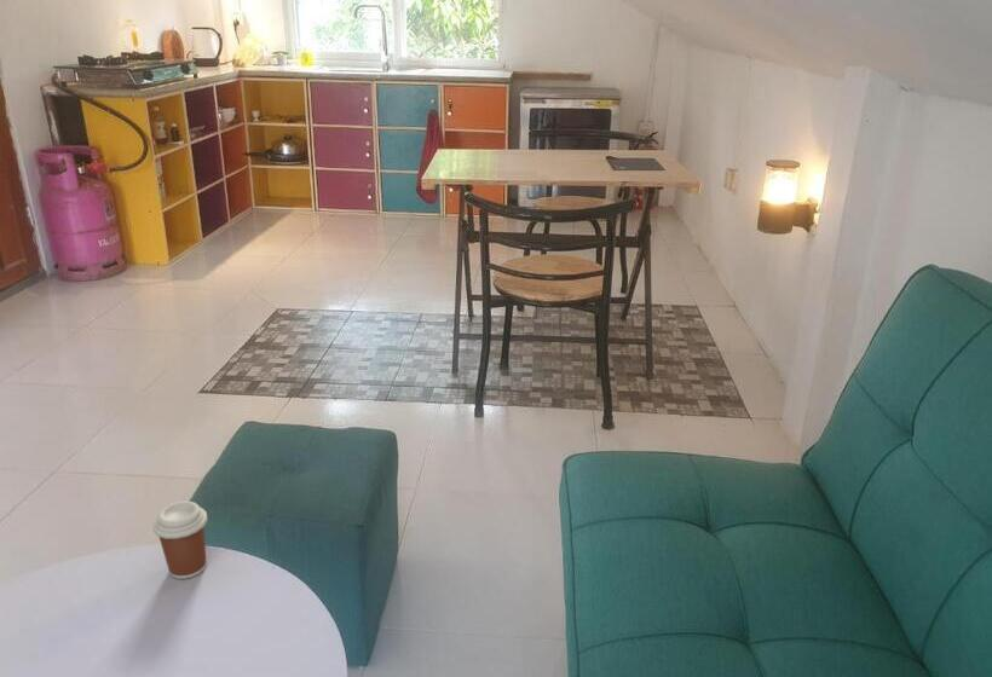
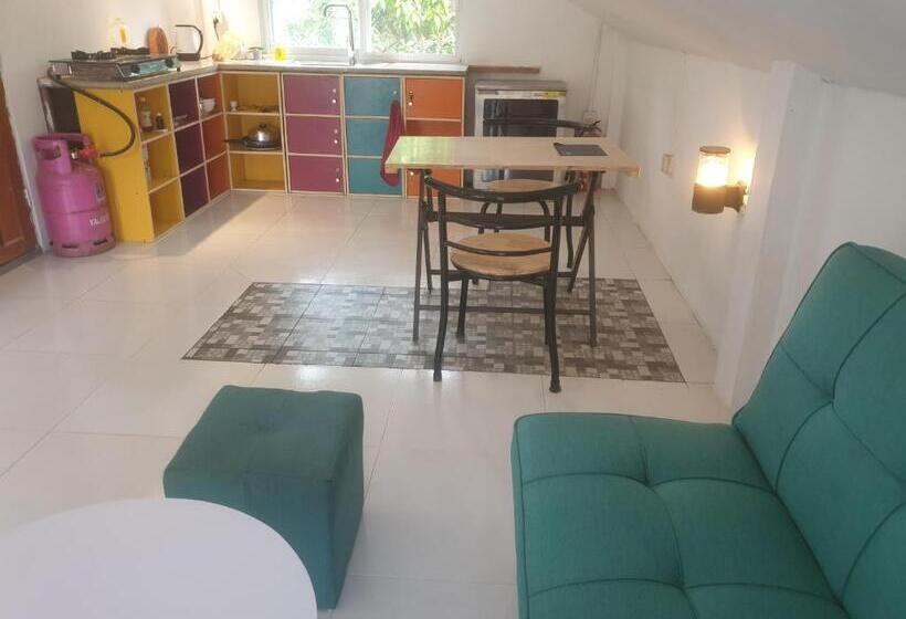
- coffee cup (183, 539)
